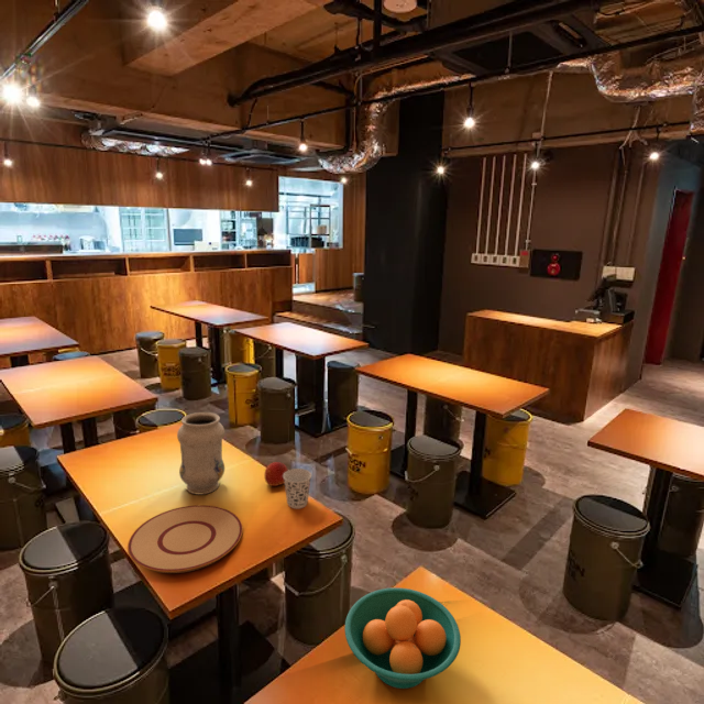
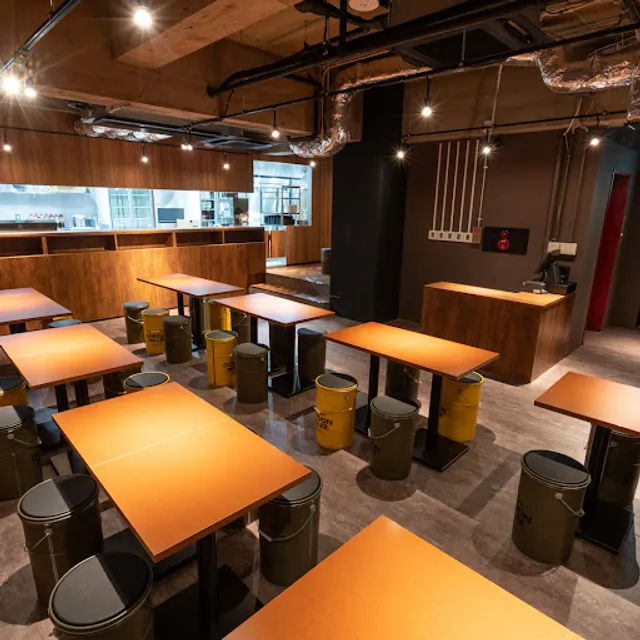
- fruit (276, 473)
- plate (187, 537)
- fruit bowl (400, 638)
- vase (201, 452)
- cup (297, 488)
